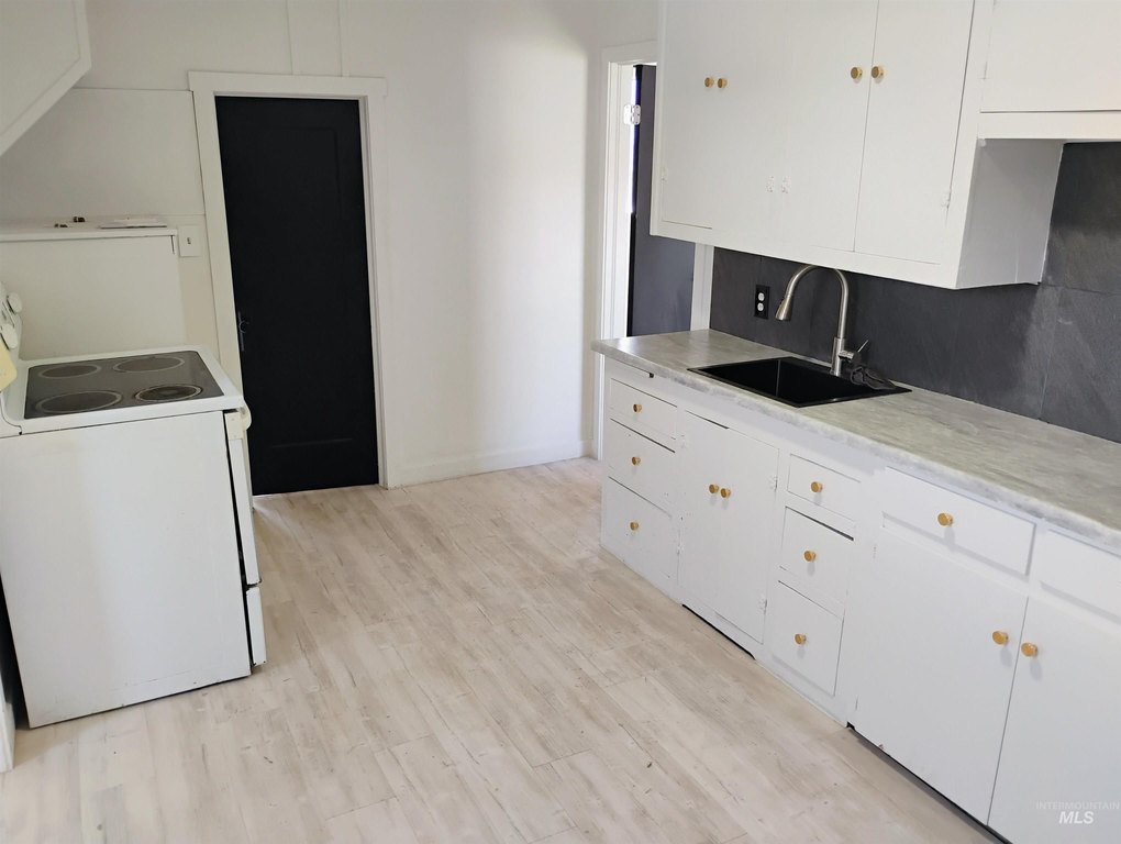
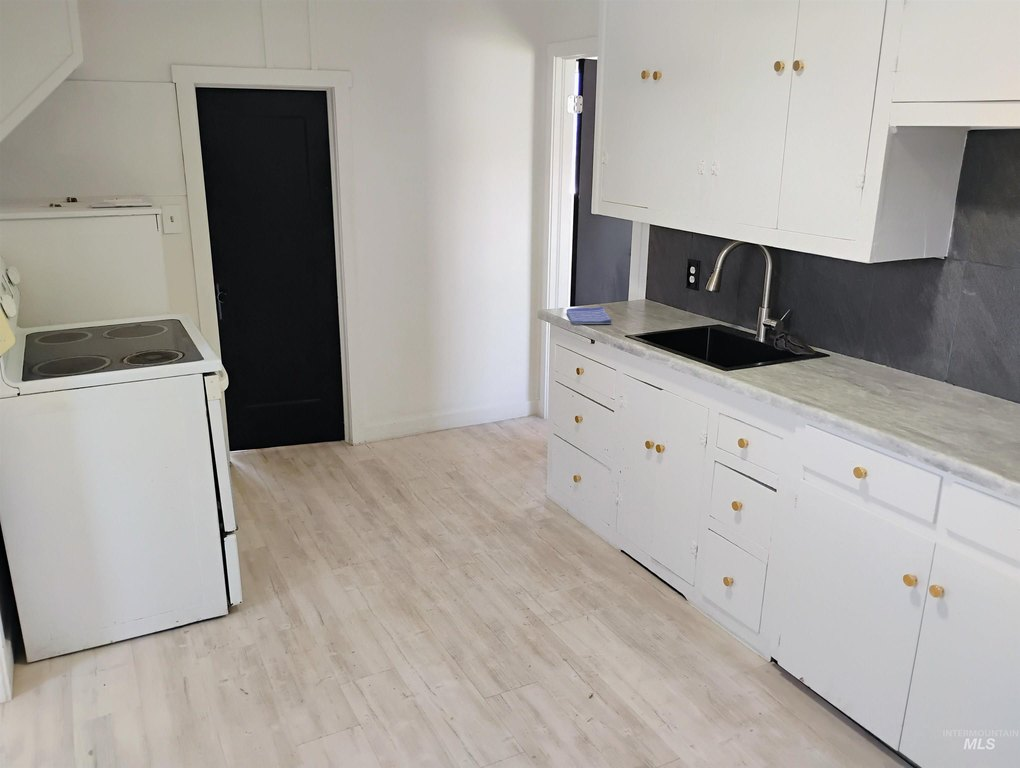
+ dish towel (588, 315)
